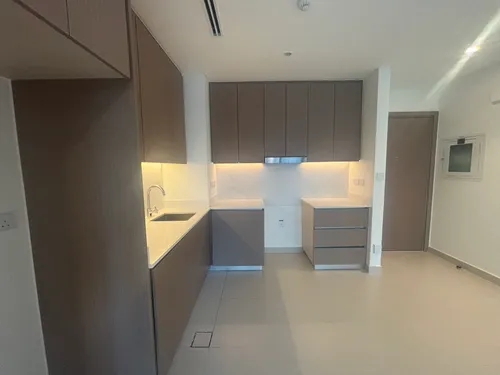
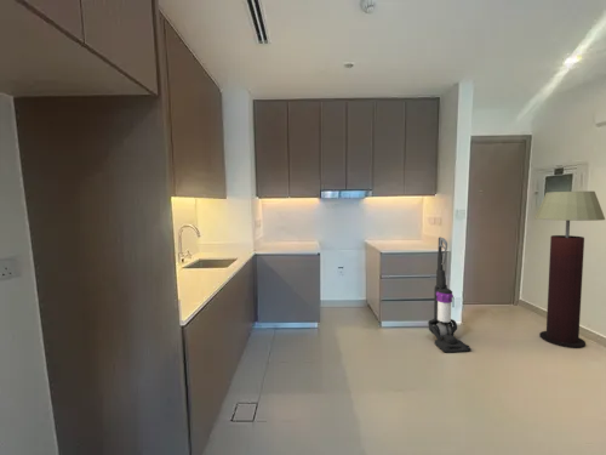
+ floor lamp (565, 267)
+ vacuum cleaner (446, 291)
